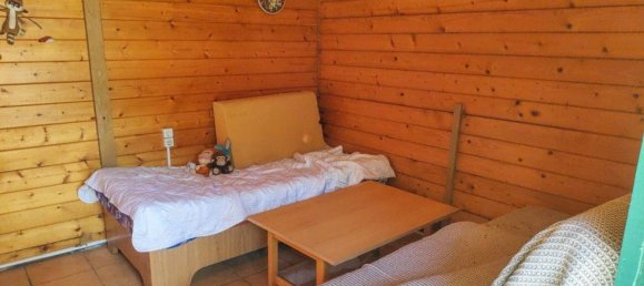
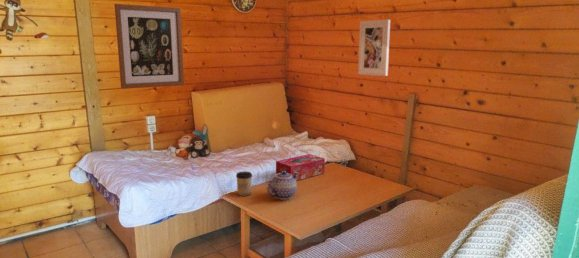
+ wall art (151, 47)
+ tissue box (300, 167)
+ teapot (283, 183)
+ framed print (373, 48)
+ cup (244, 183)
